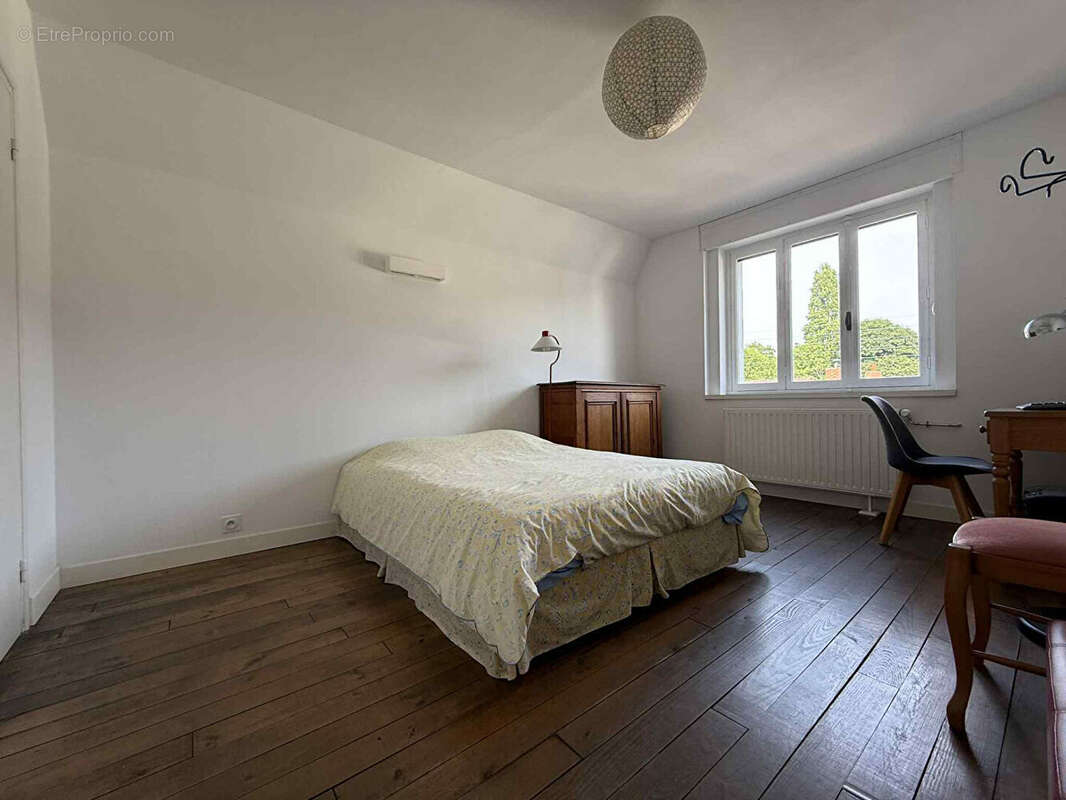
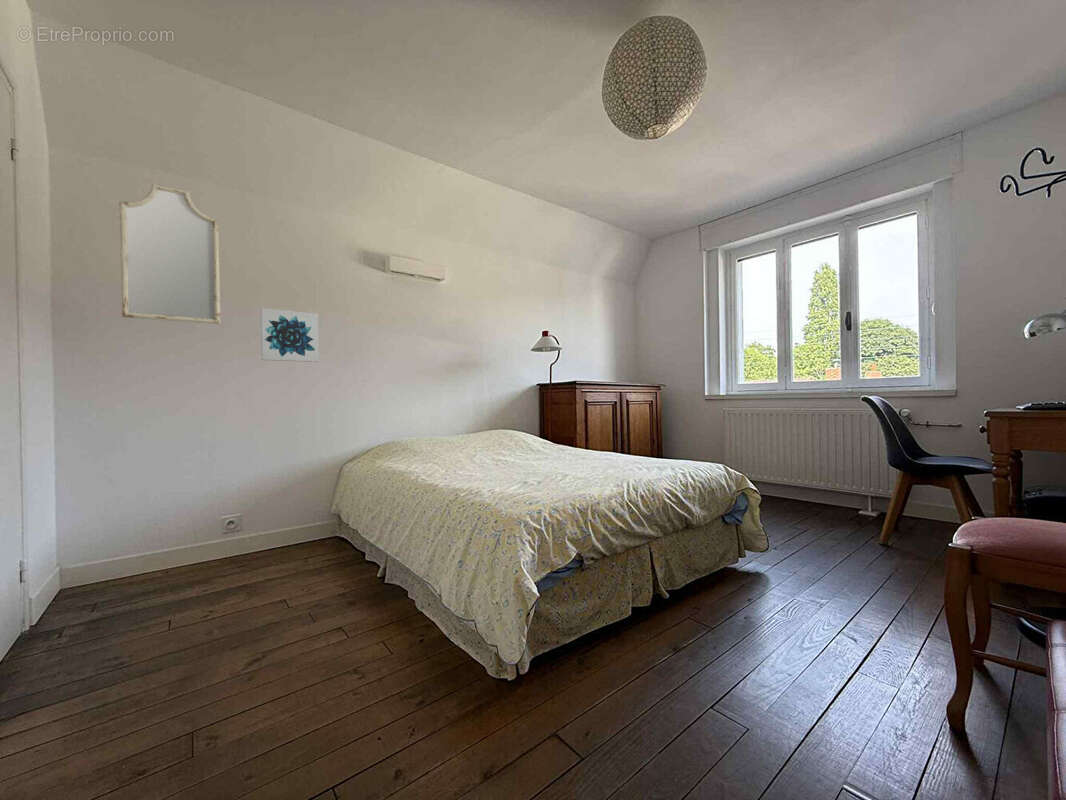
+ wall art (290, 336)
+ home mirror (172, 254)
